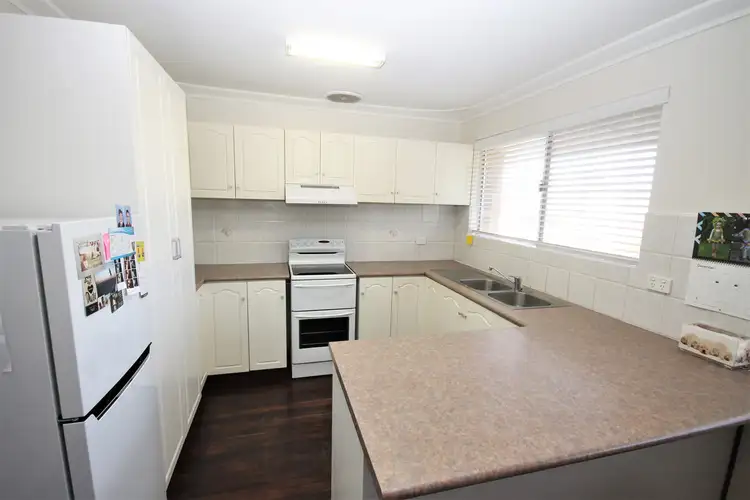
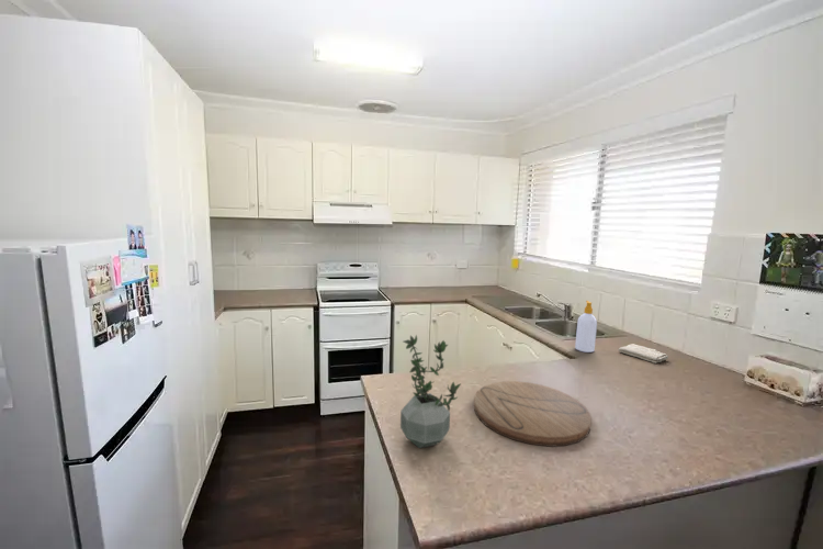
+ soap bottle (586, 325)
+ washcloth (642, 352)
+ cutting board (529, 408)
+ potted plant (429, 393)
